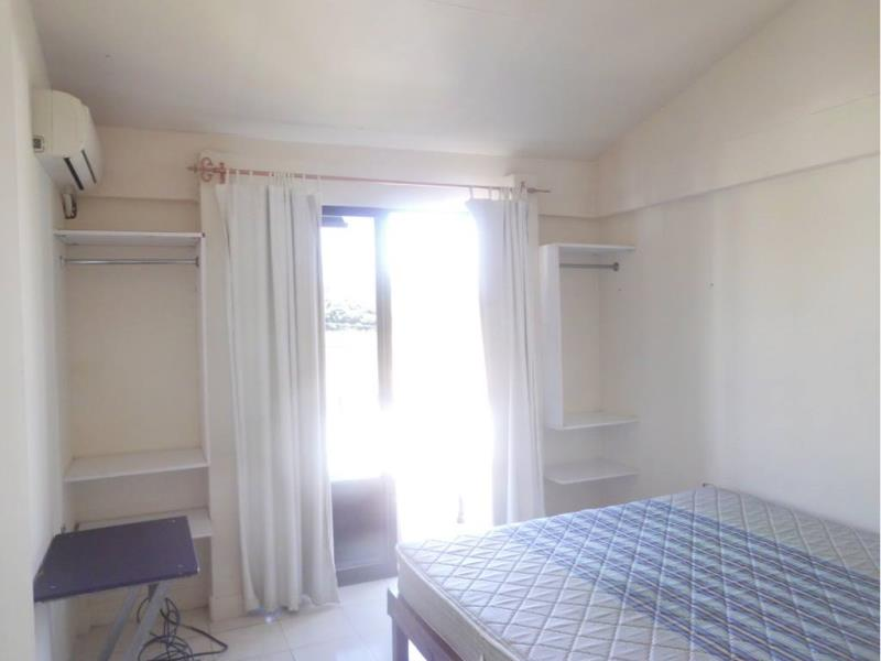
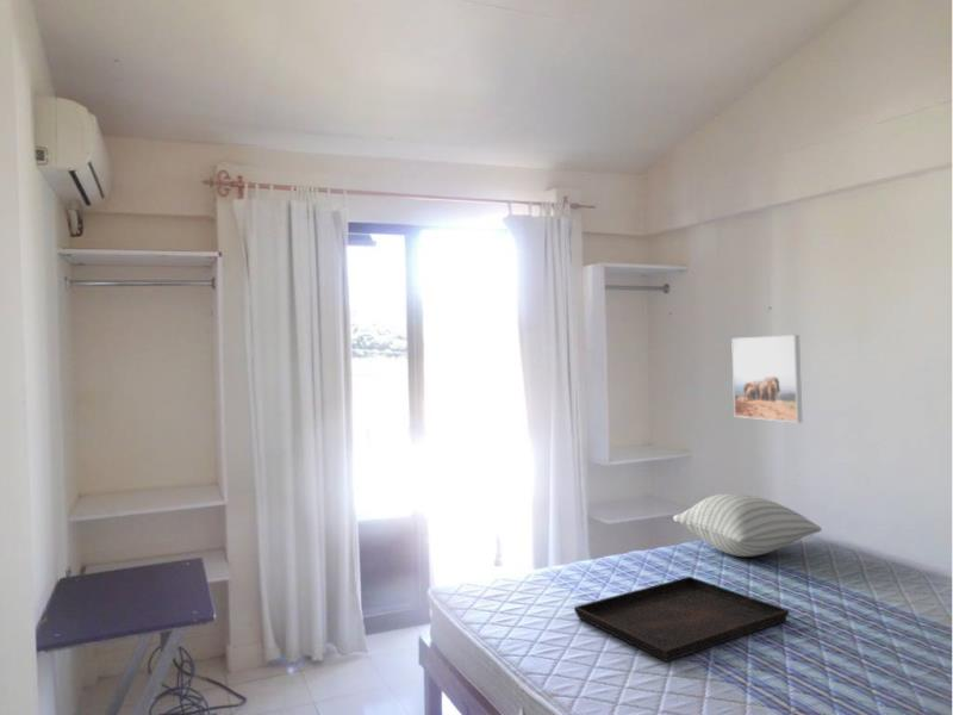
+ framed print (765, 378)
+ serving tray (679, 614)
+ pillow (743, 523)
